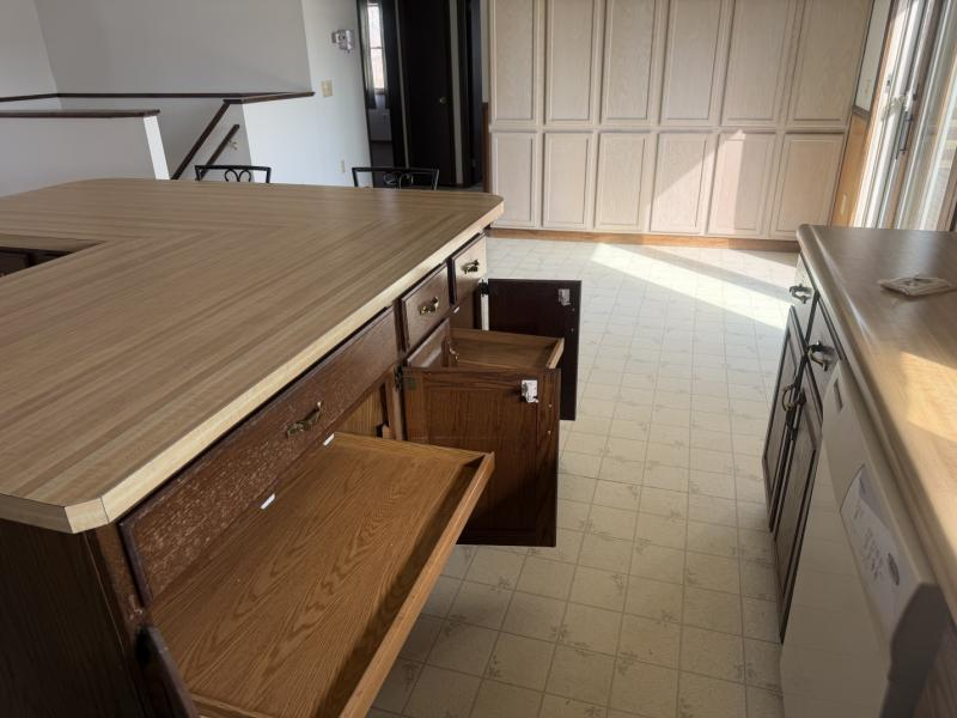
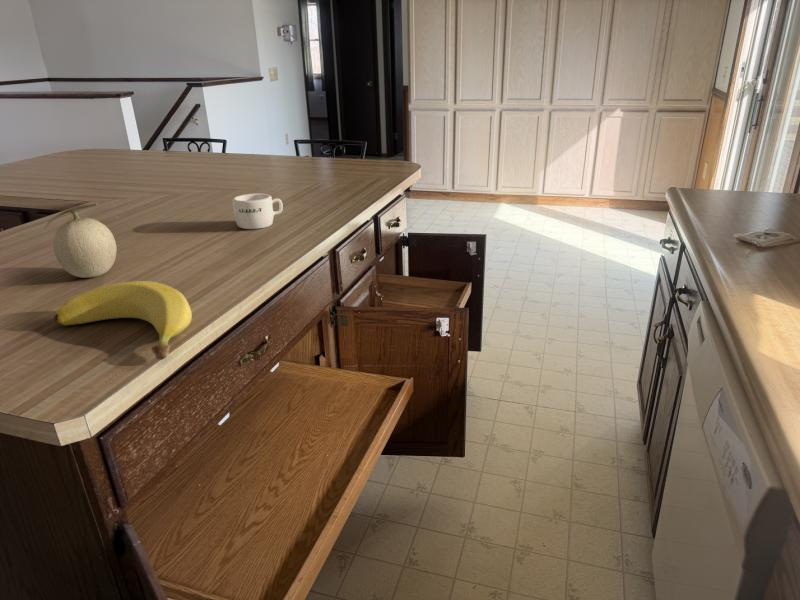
+ mug (258, 210)
+ banana (115, 316)
+ fruit (81, 239)
